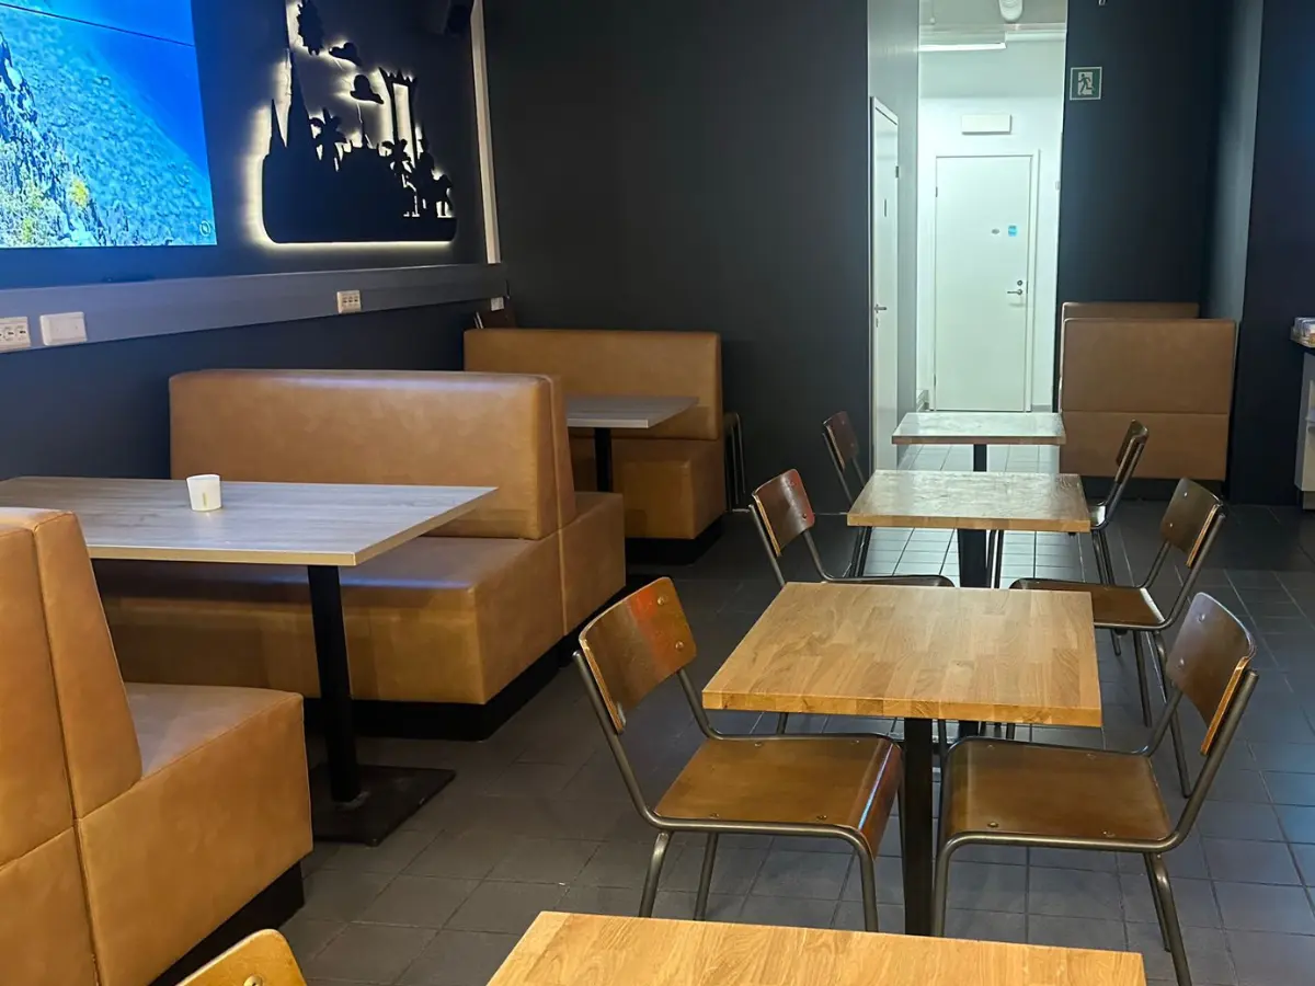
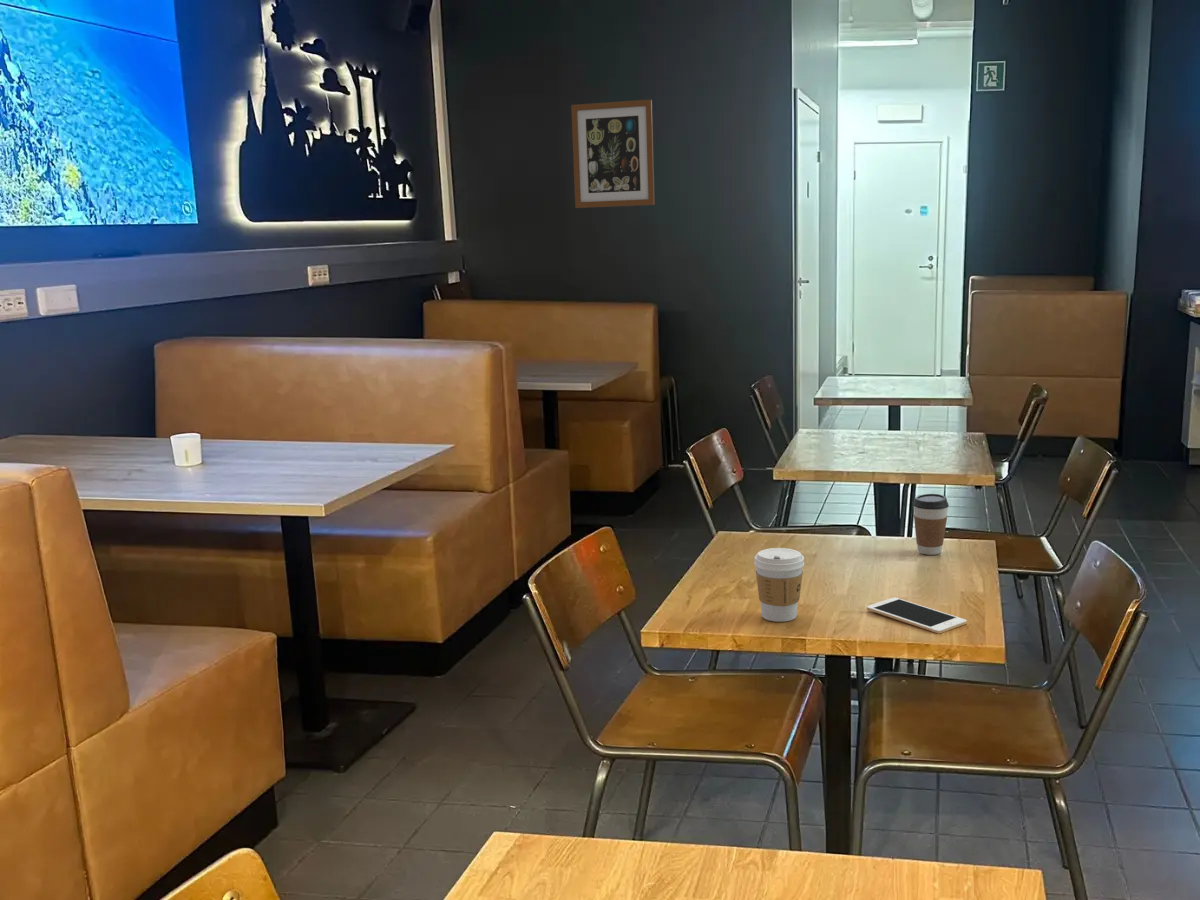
+ coffee cup (930, 524)
+ wall art (612, 154)
+ coffee cup (779, 583)
+ cell phone (915, 614)
